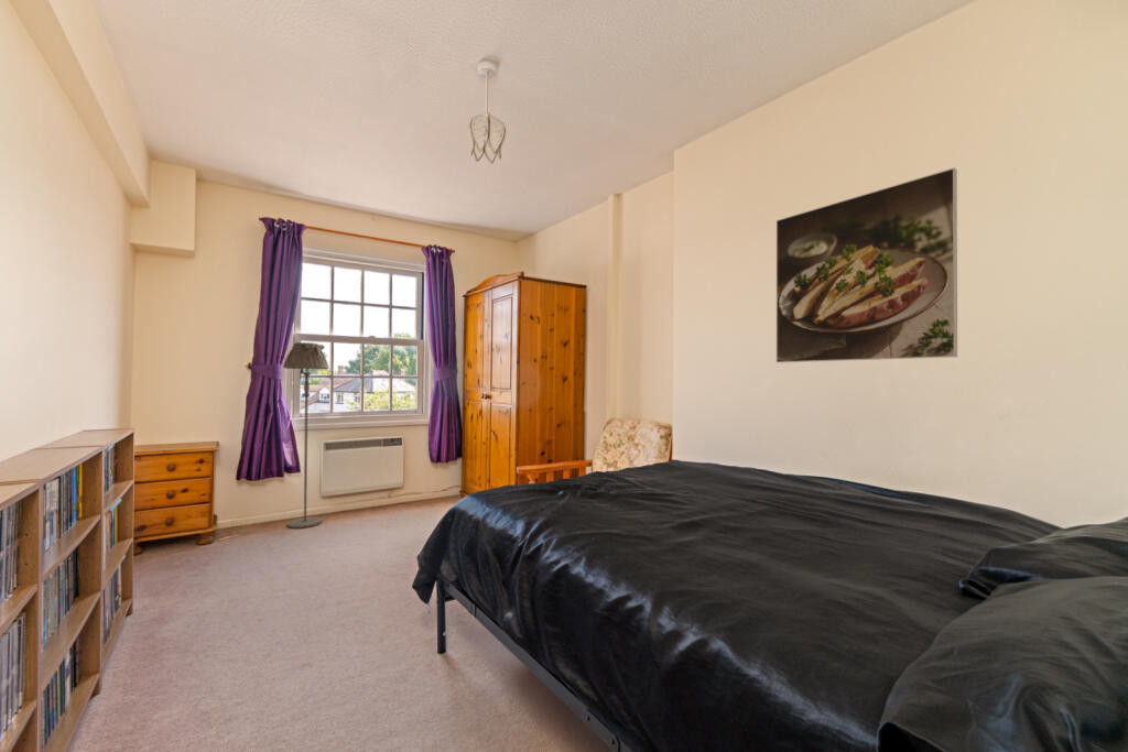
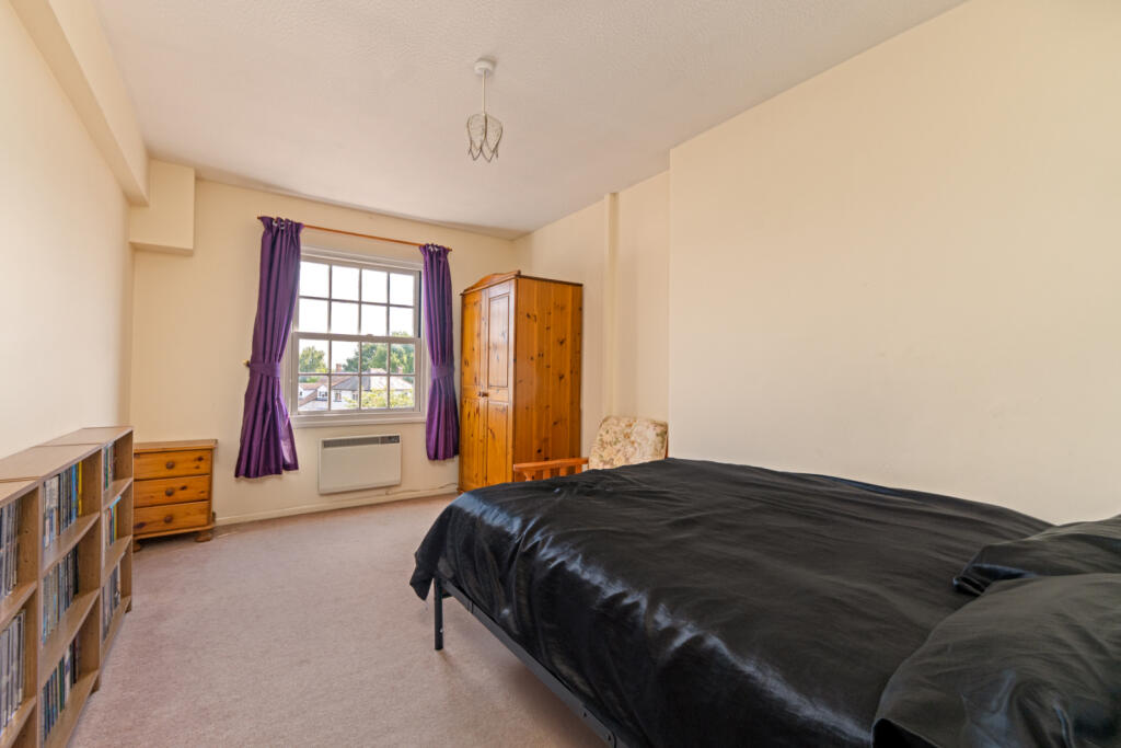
- floor lamp (305, 433)
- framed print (854, 279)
